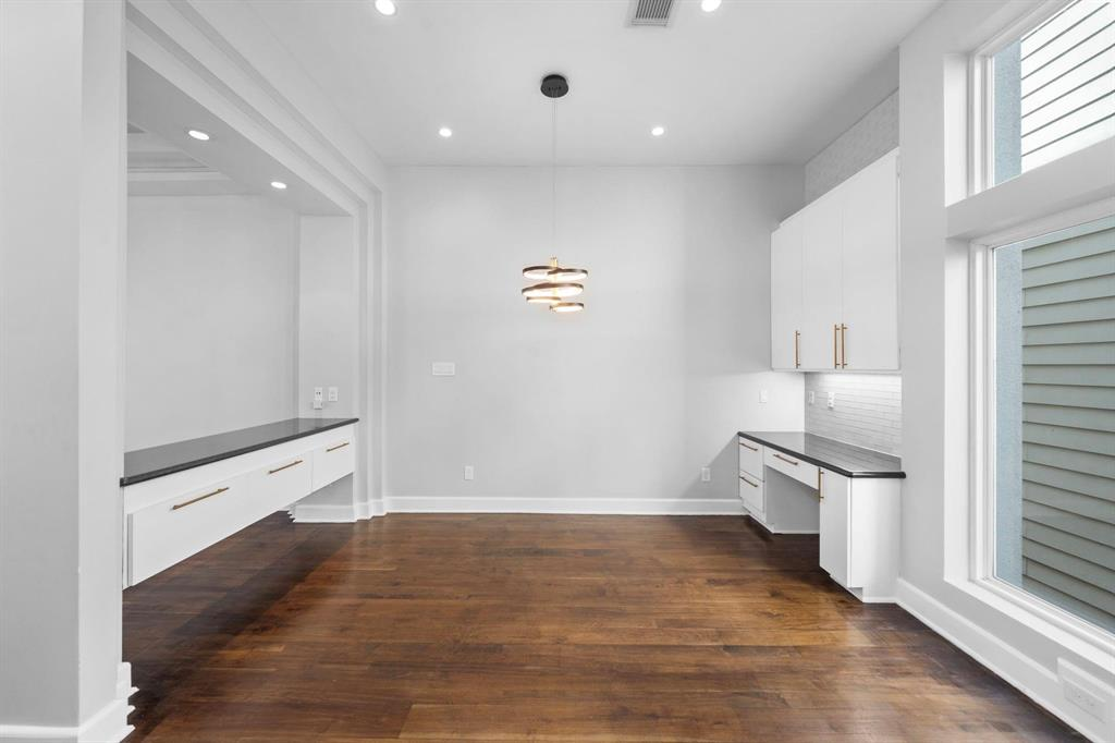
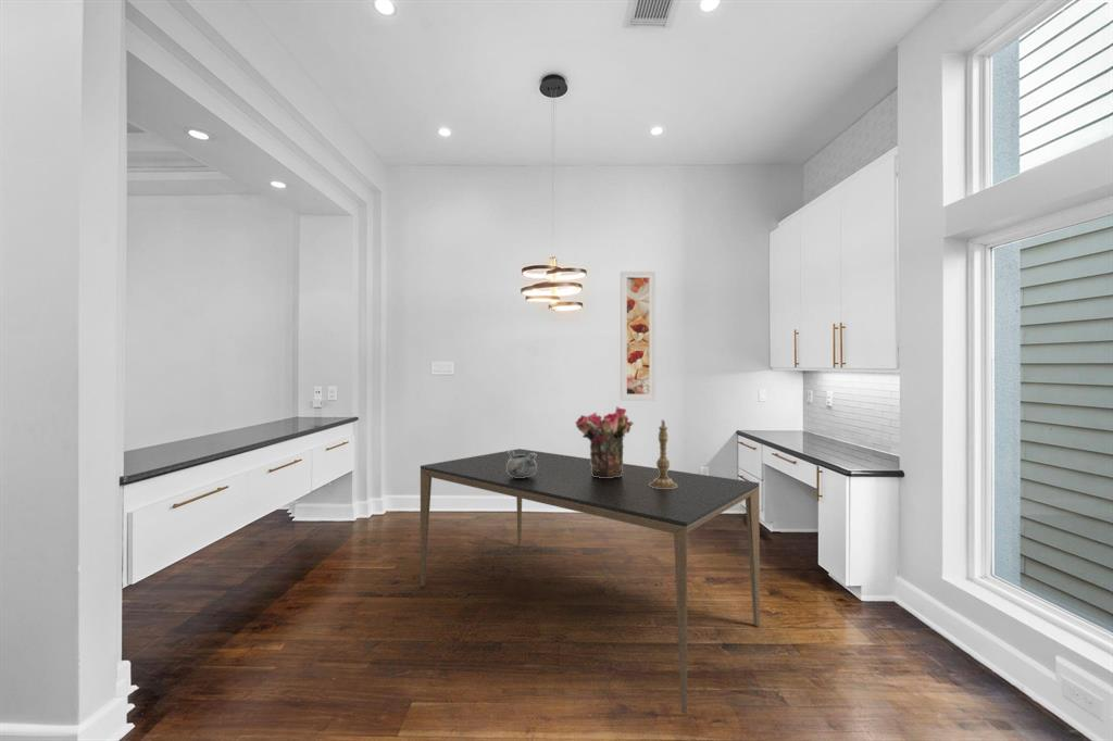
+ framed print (637, 336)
+ candlestick (663, 451)
+ dining table (581, 512)
+ bouquet (604, 440)
+ decorative bowl (521, 463)
